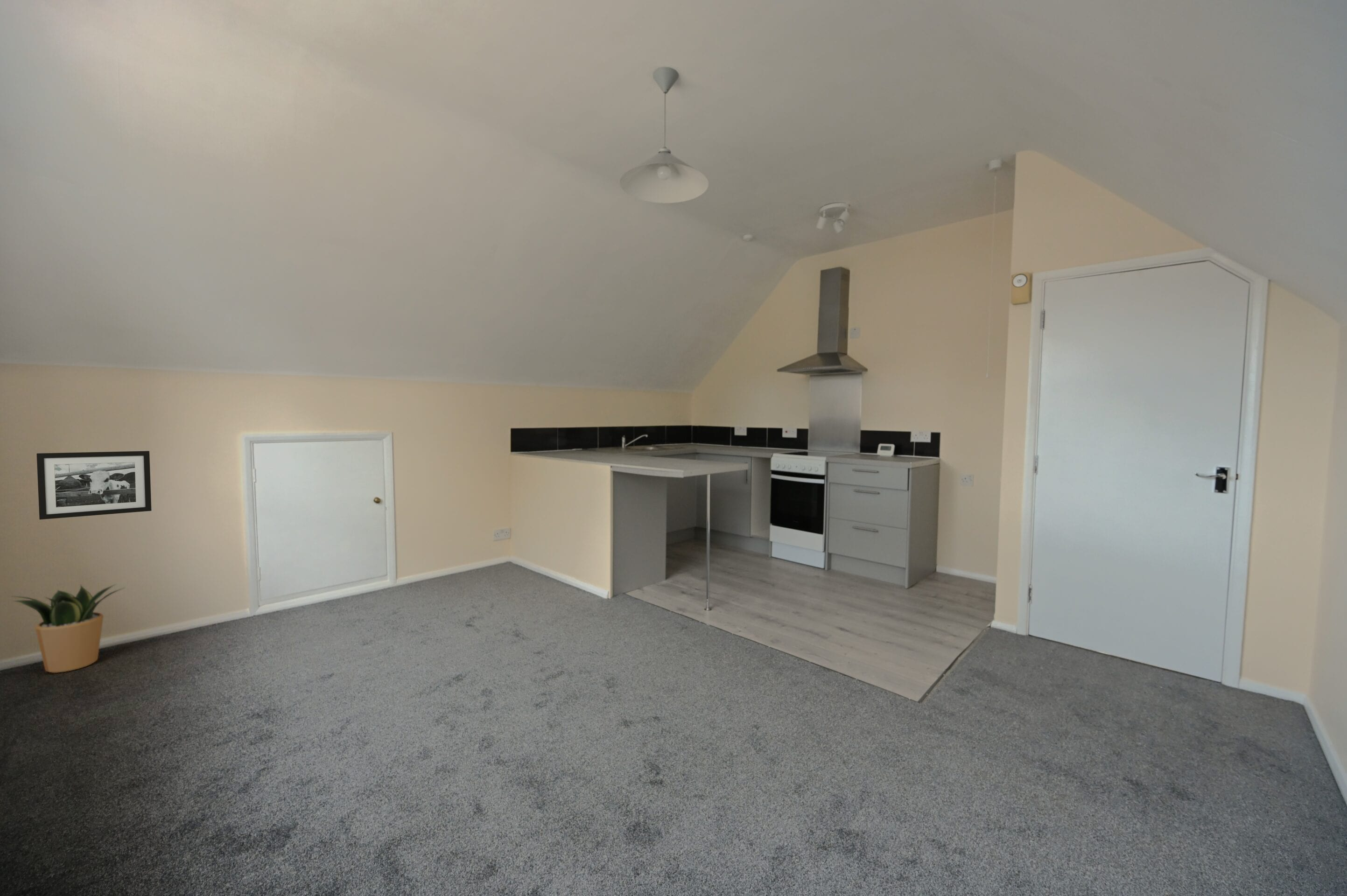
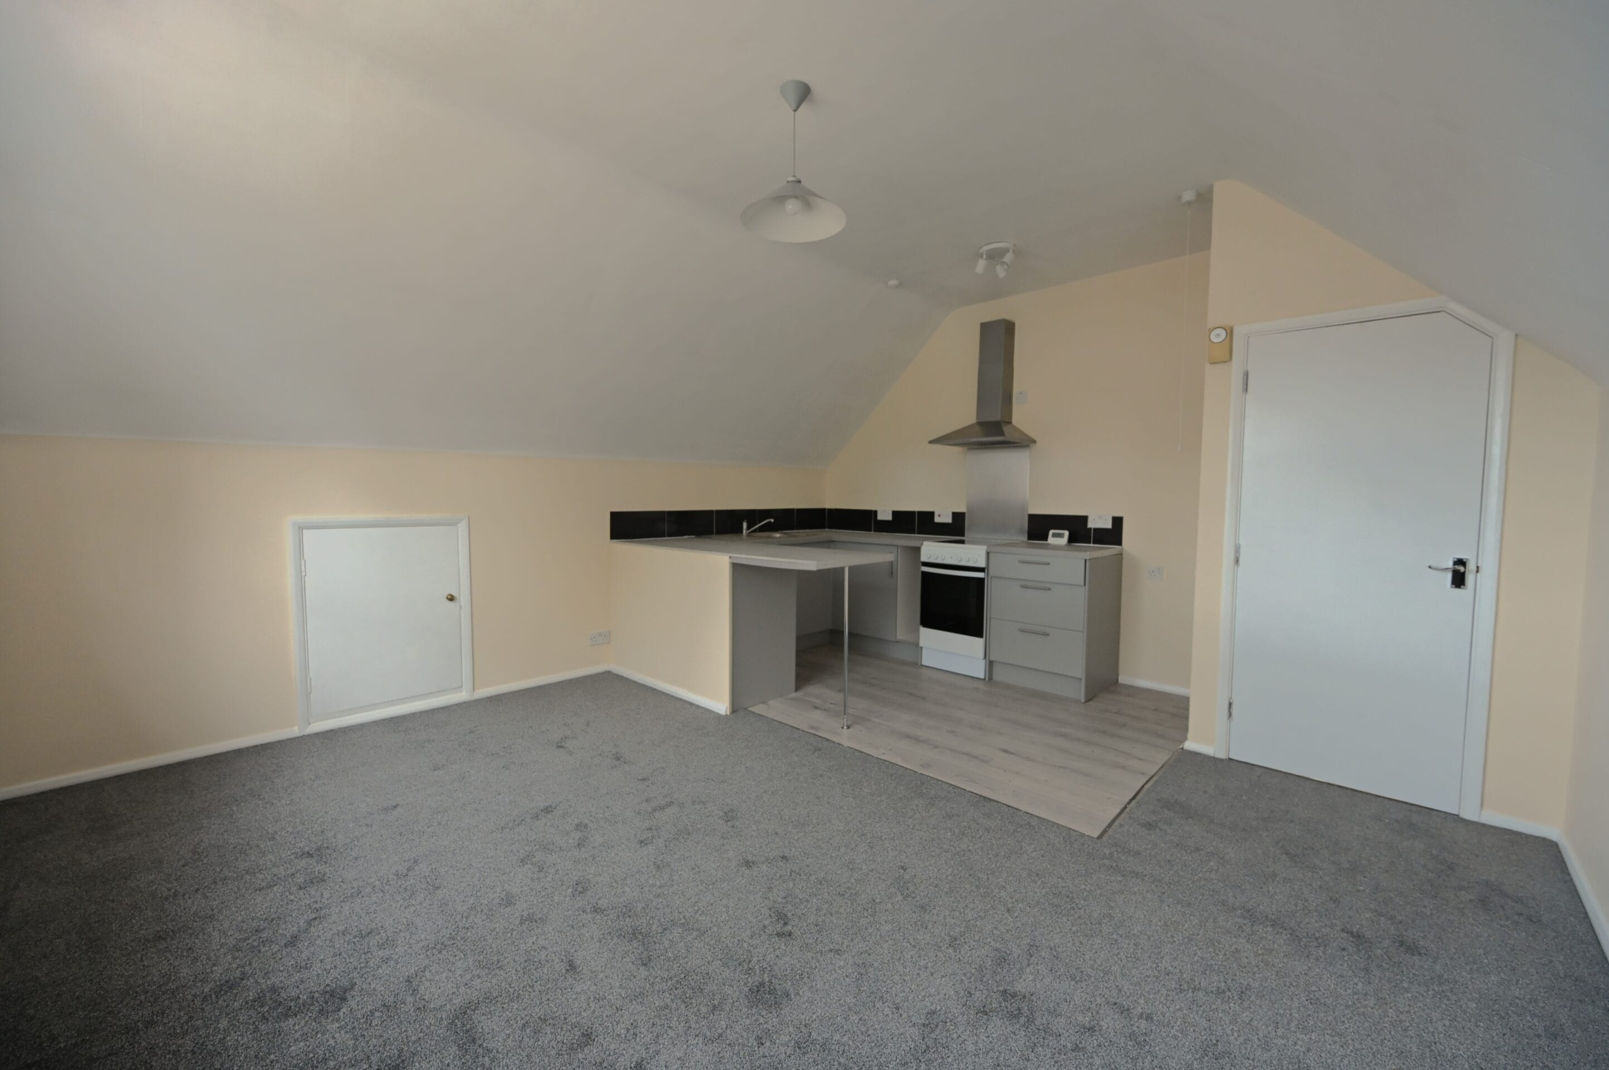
- picture frame (97, 483)
- potted plant (71, 627)
